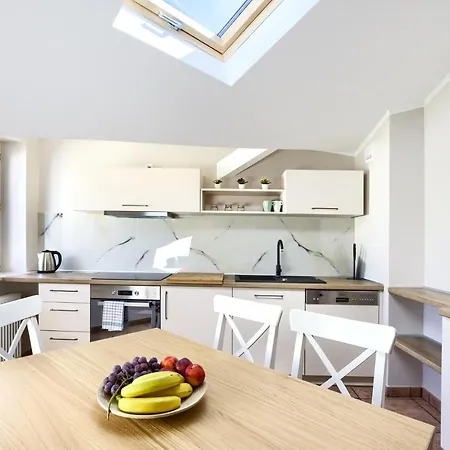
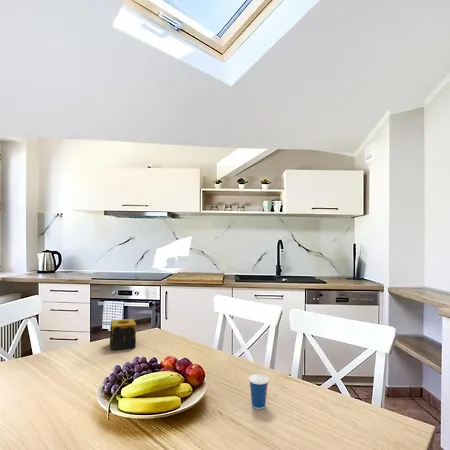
+ candle (122, 333)
+ cup (258, 384)
